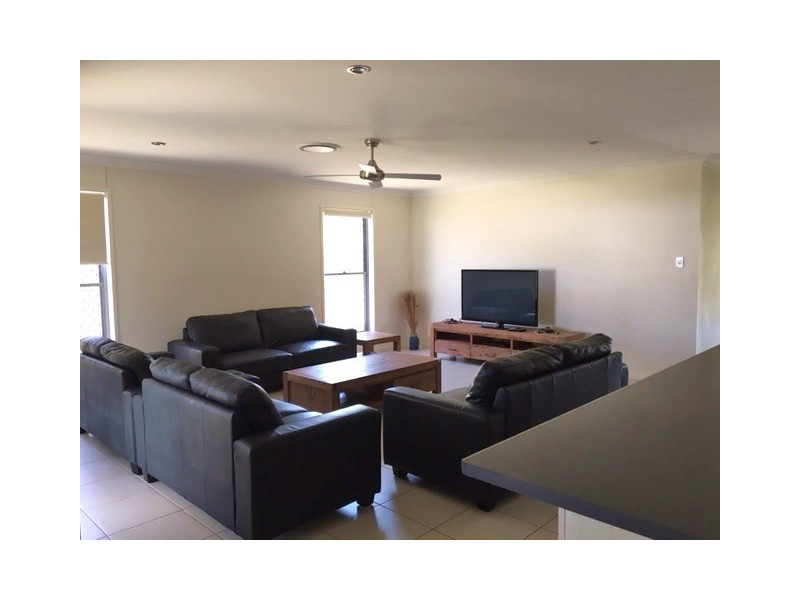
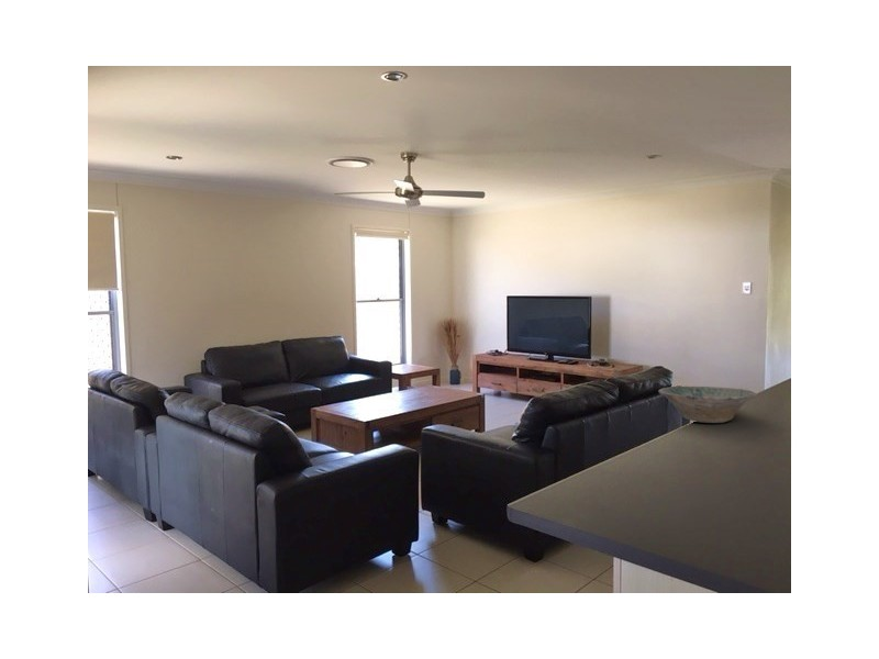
+ bowl (705, 404)
